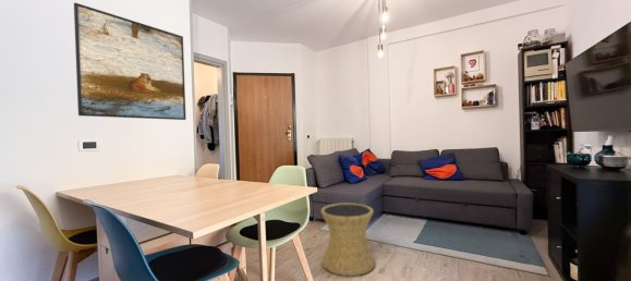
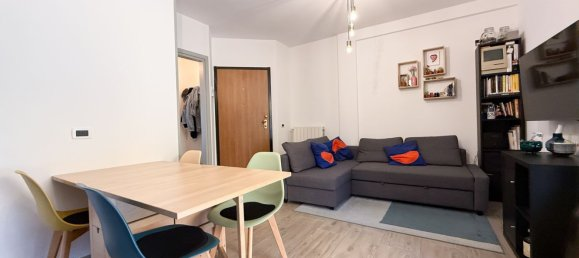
- side table (347, 235)
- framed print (137, 70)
